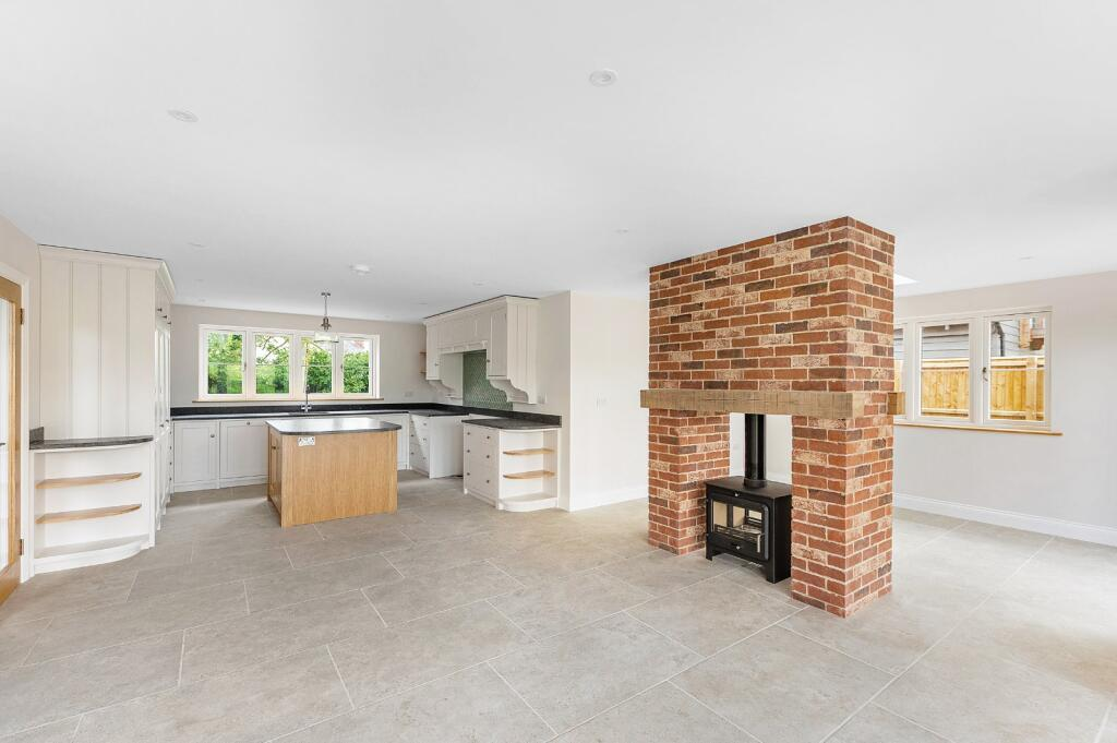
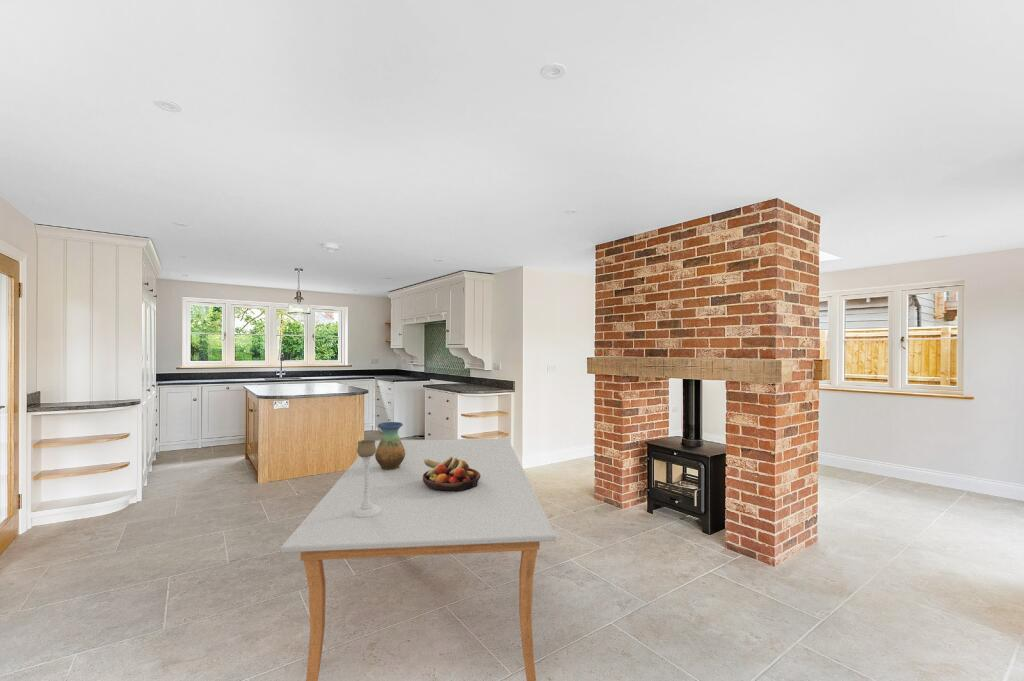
+ fruit bowl (450, 471)
+ vase (390, 445)
+ dining table (434, 535)
+ candle holder (366, 476)
